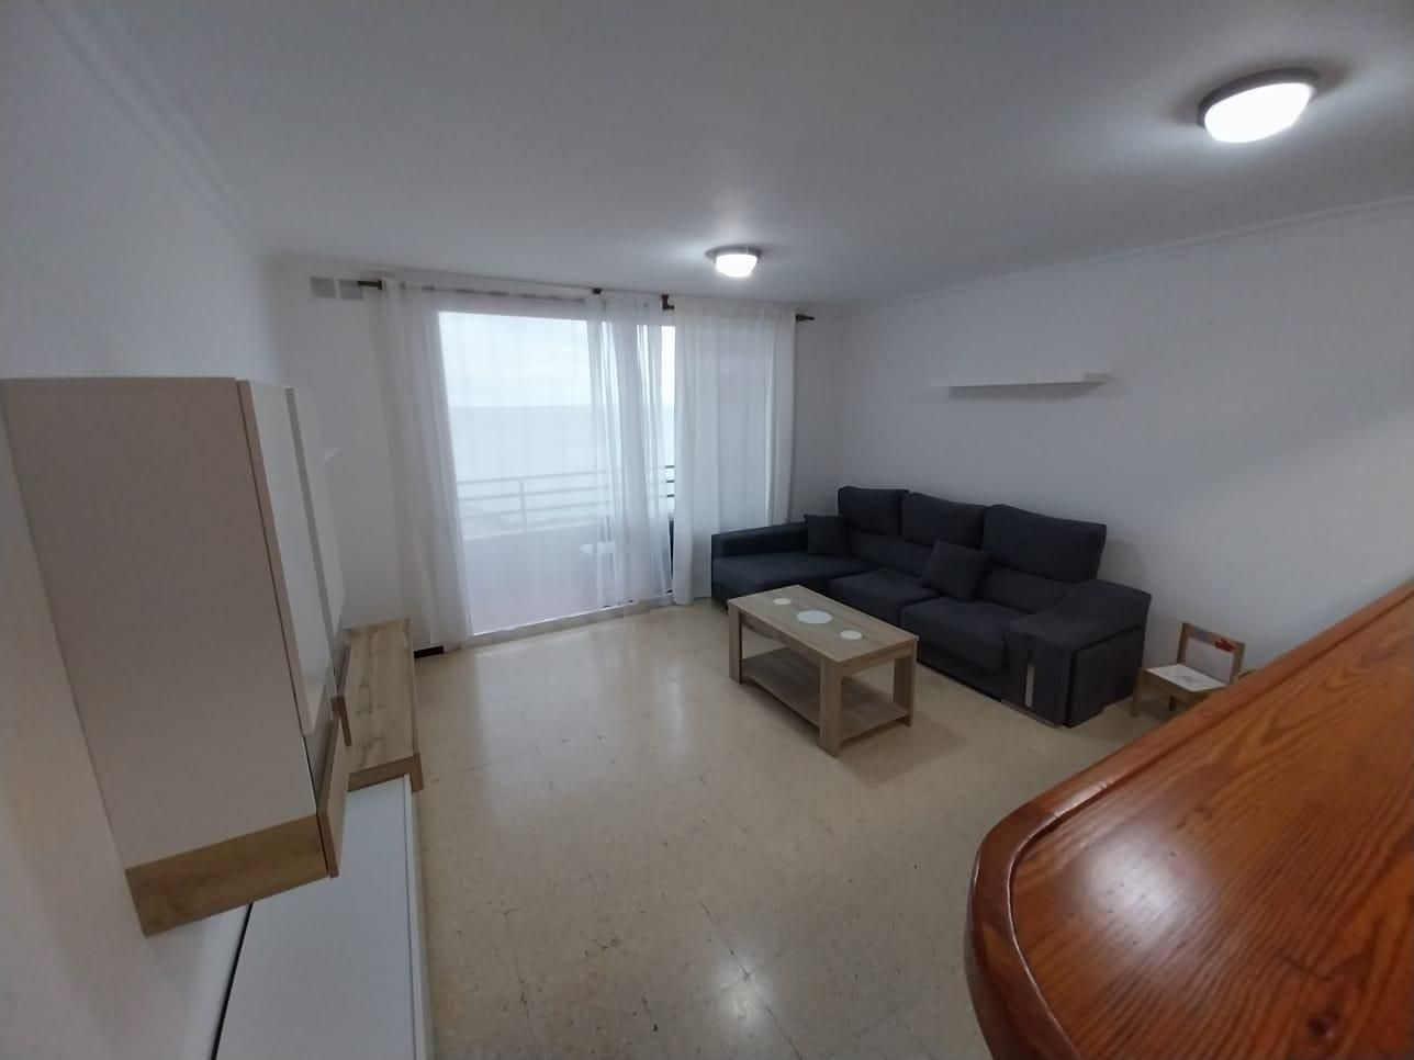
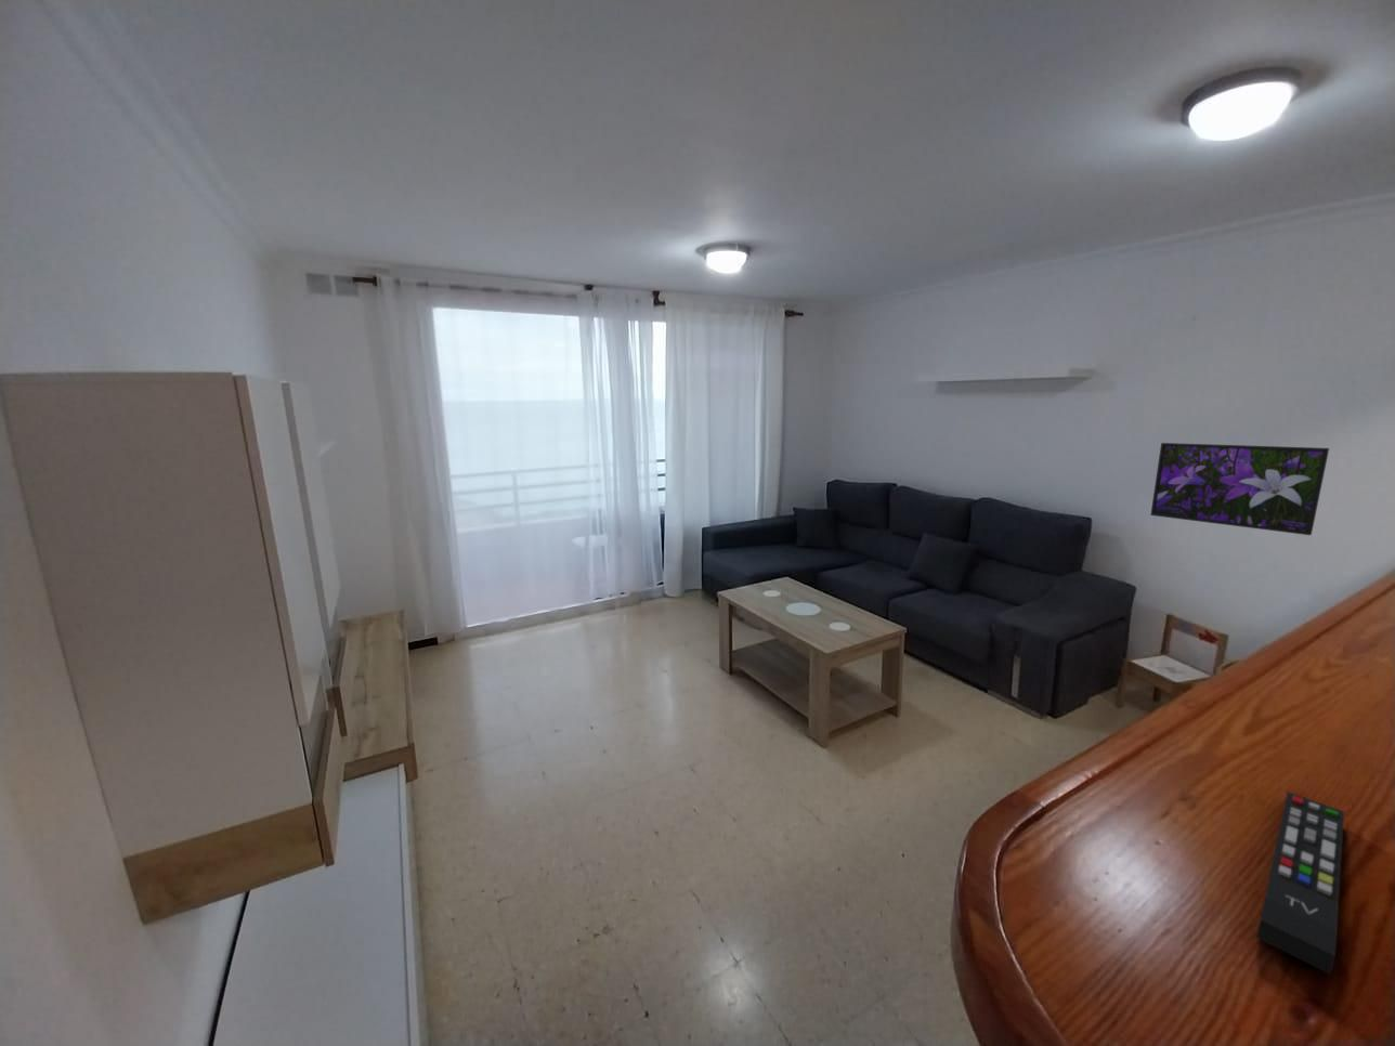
+ remote control (1305, 866)
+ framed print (1230, 486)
